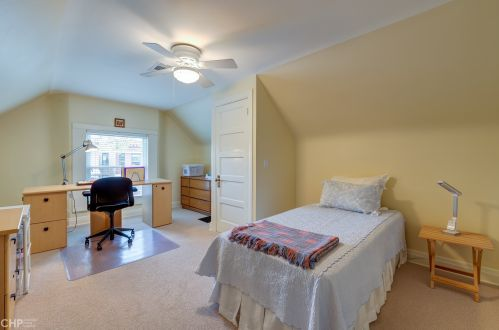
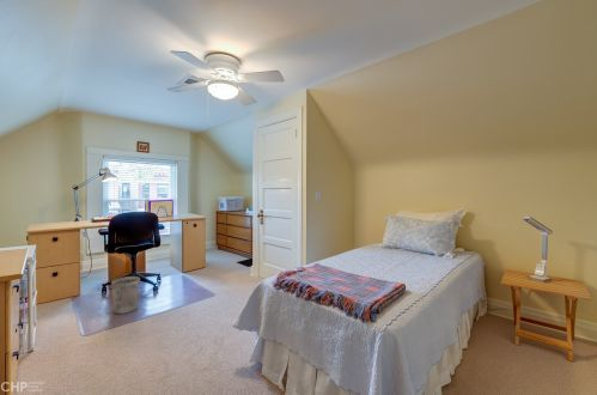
+ wastebasket (126, 294)
